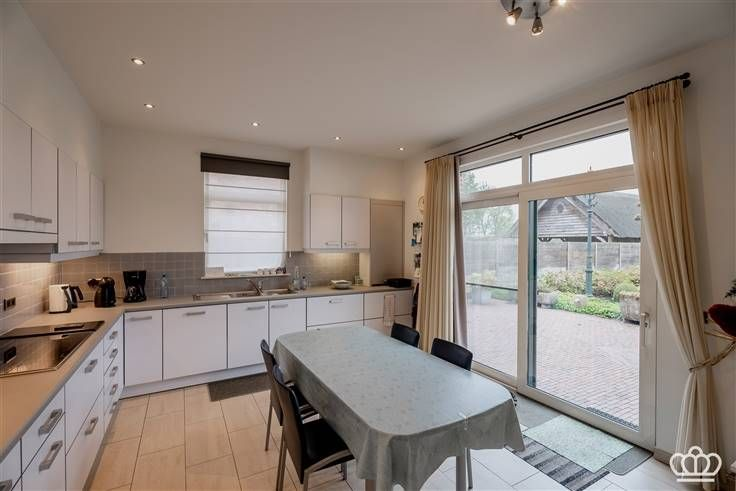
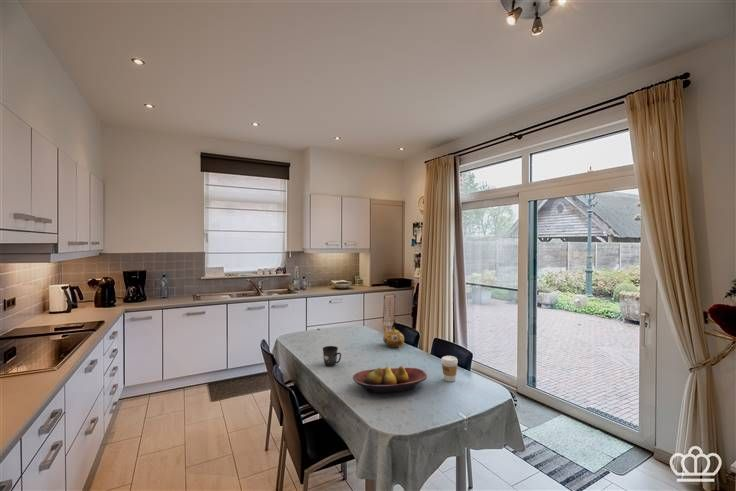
+ fruit bowl (390, 376)
+ coffee cup (449, 368)
+ teapot (393, 336)
+ mug (332, 356)
